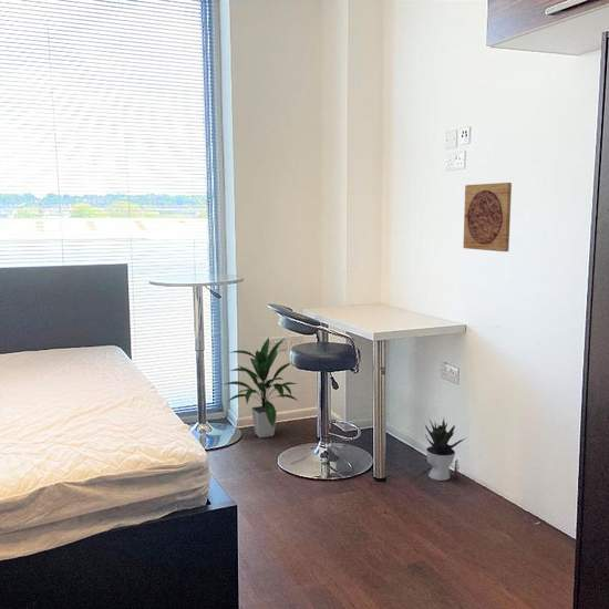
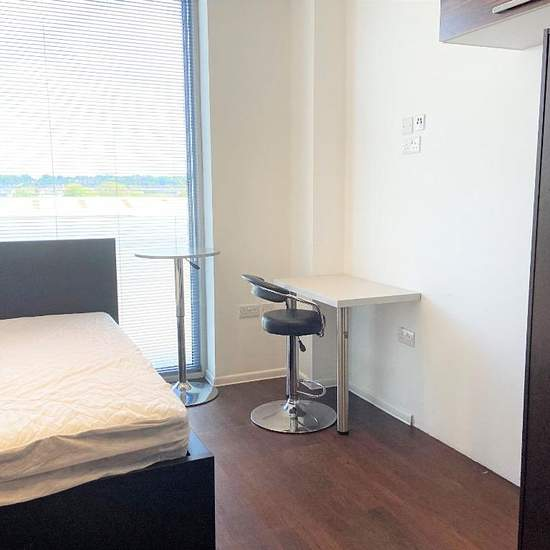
- indoor plant (262, 386)
- wall panel (486, 217)
- potted plant (437, 446)
